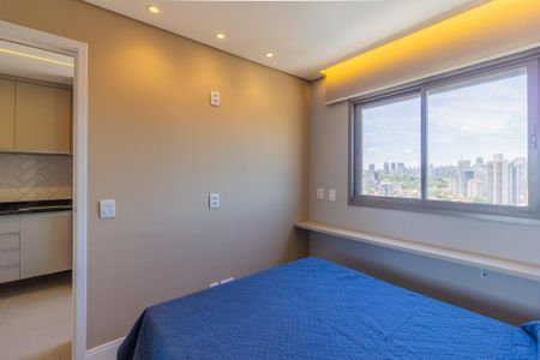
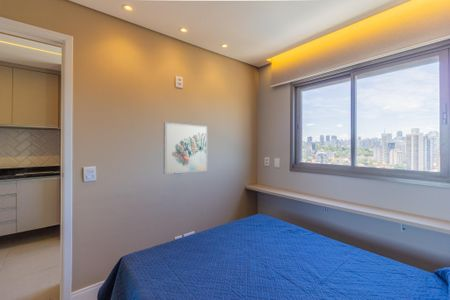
+ wall art (186, 148)
